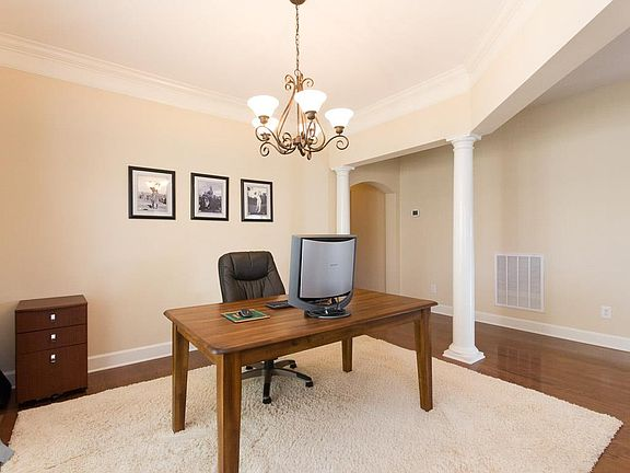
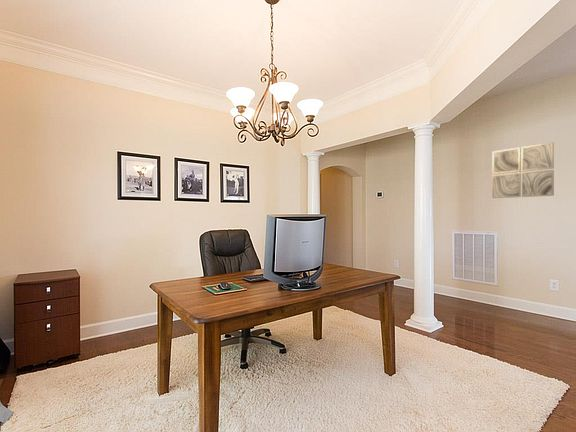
+ wall art (520, 171)
